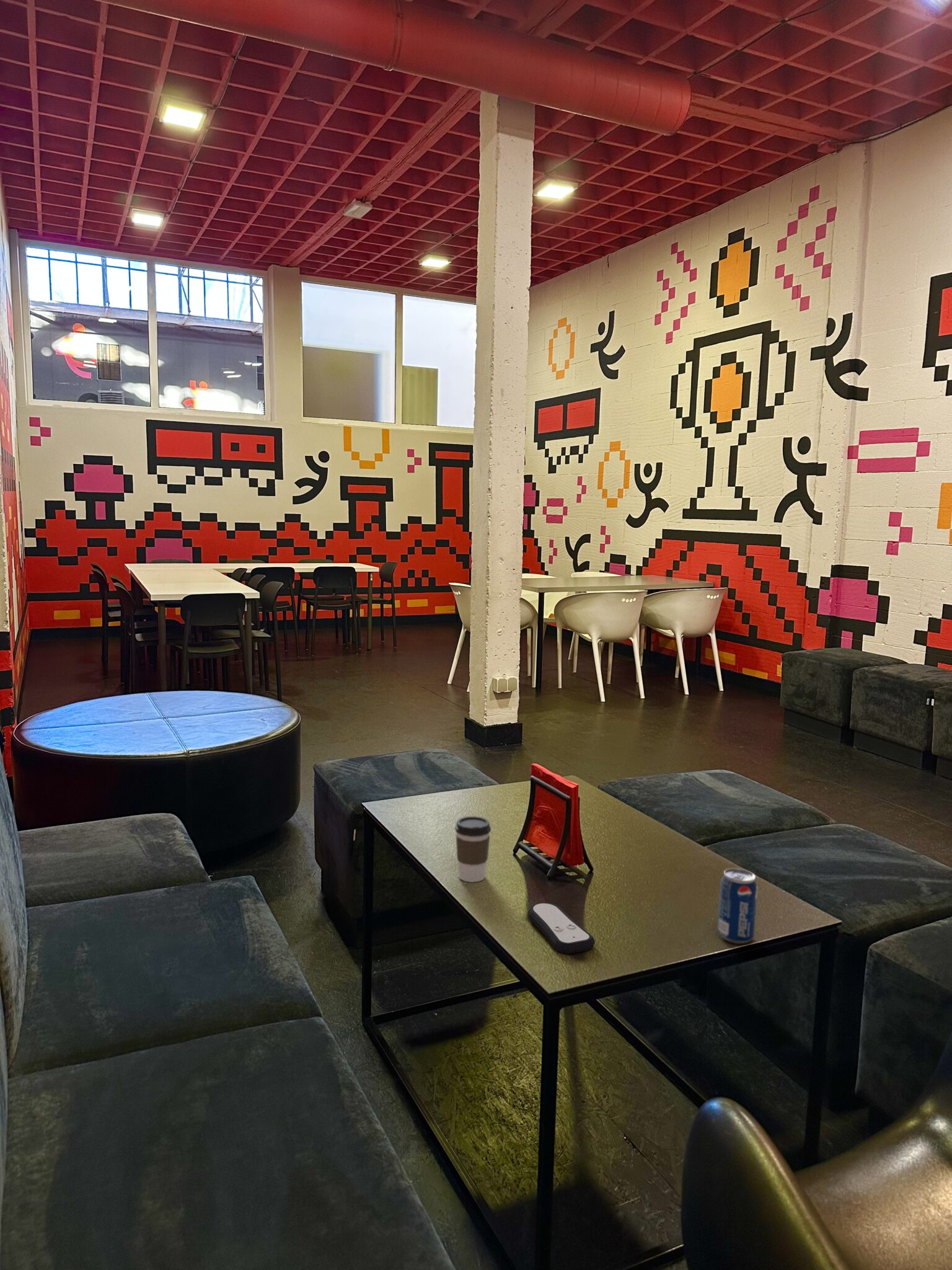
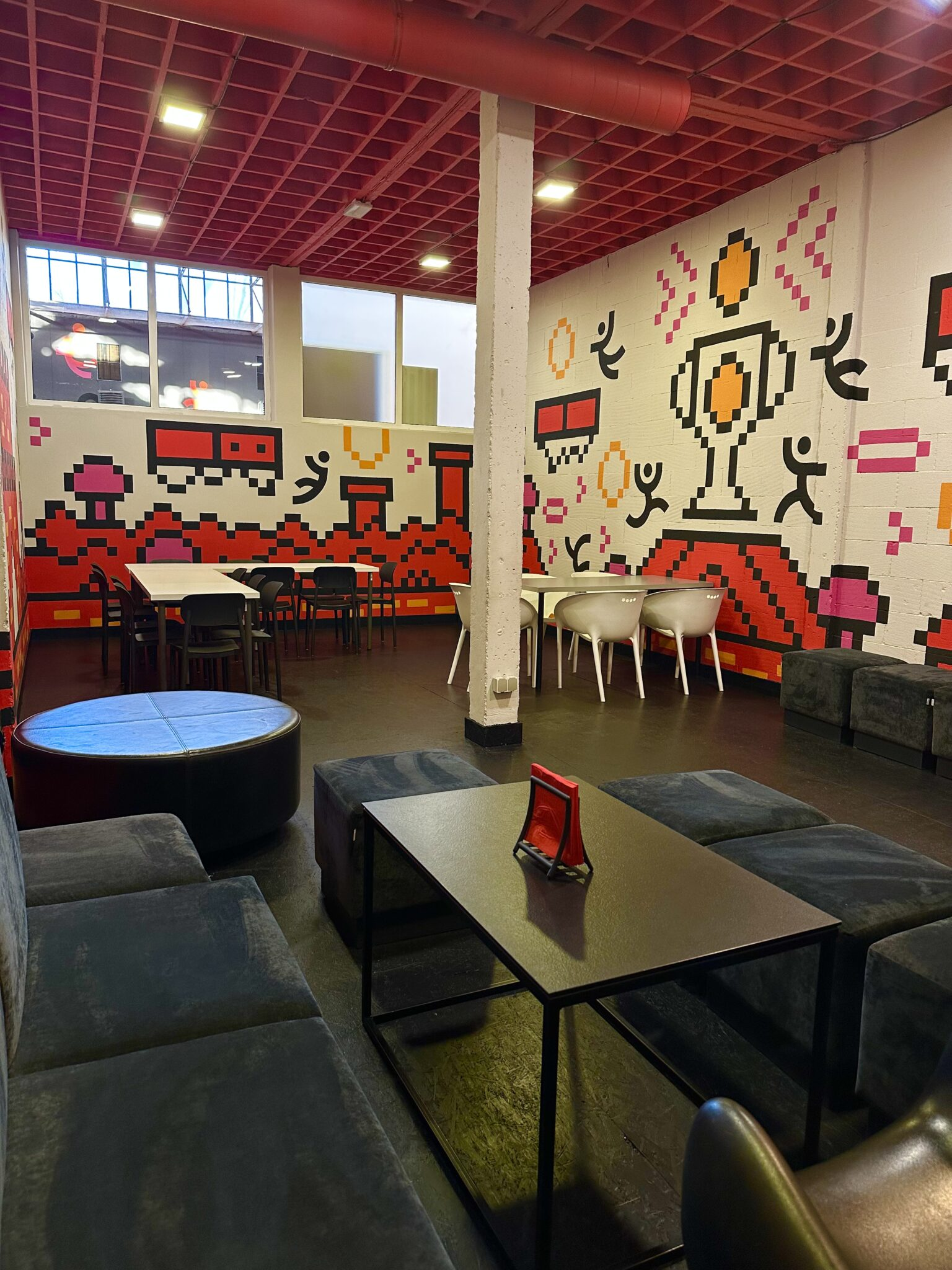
- coffee cup (472, 849)
- remote control (558, 926)
- soda can (737, 906)
